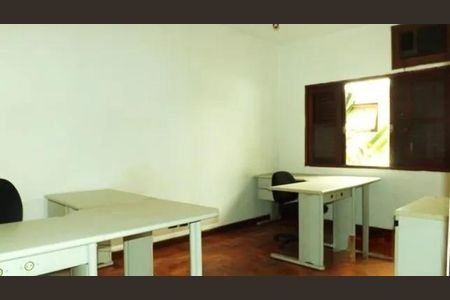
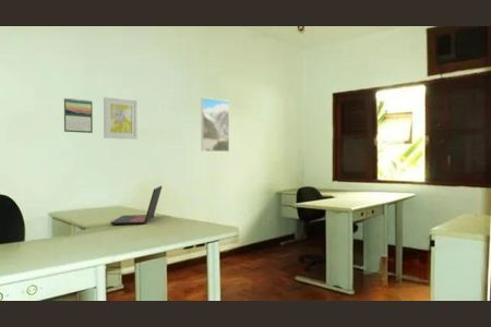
+ laptop (148, 206)
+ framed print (215, 125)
+ wall art (120, 119)
+ calendar (79, 116)
